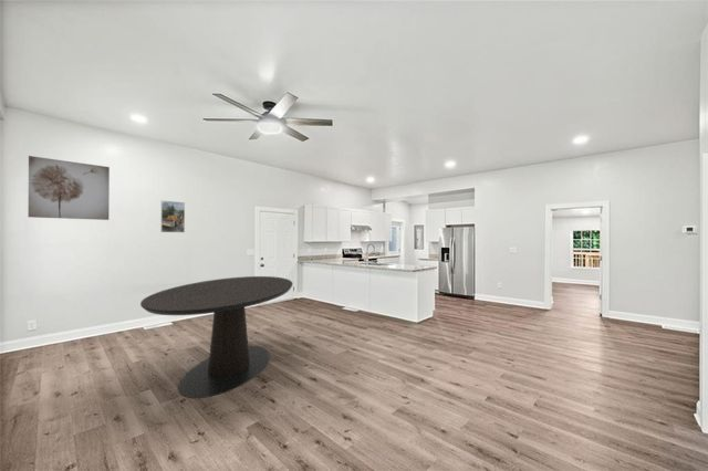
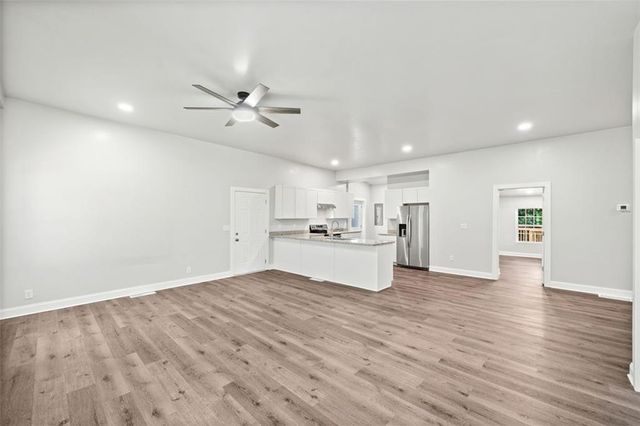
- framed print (173, 217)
- dining table (229, 327)
- wall art (71, 190)
